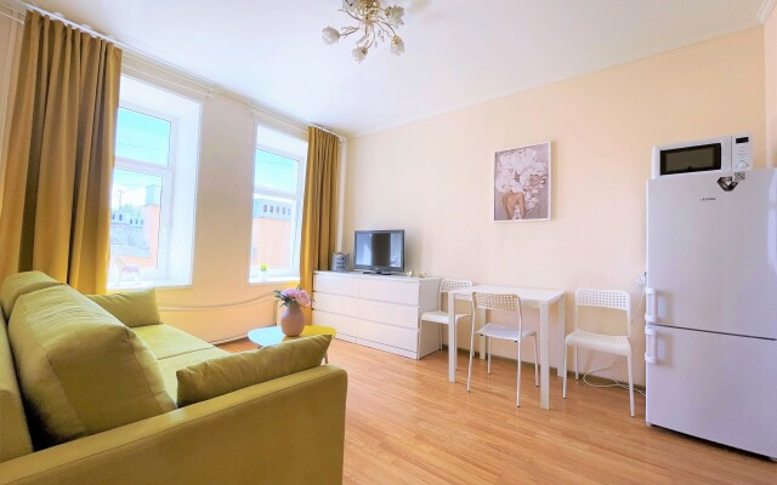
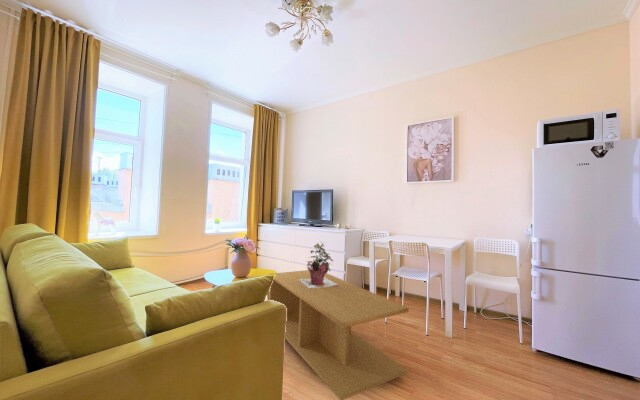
+ potted flower (319, 262)
+ coffee table (325, 317)
